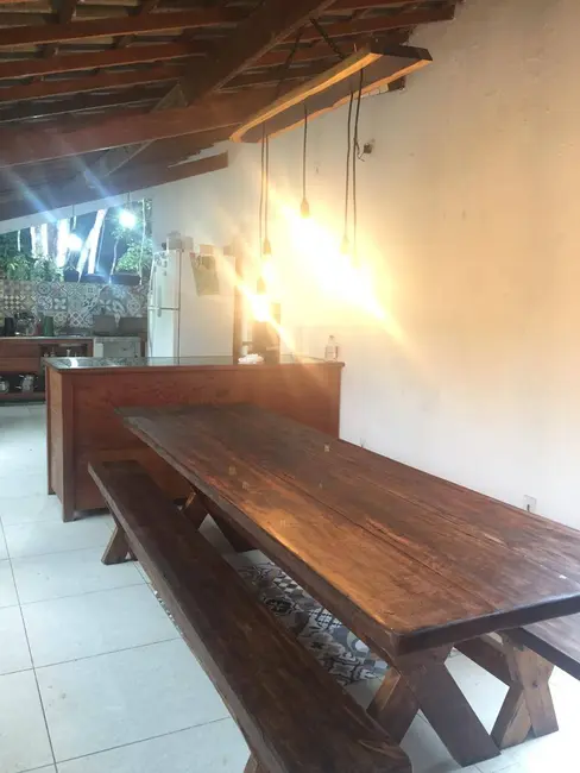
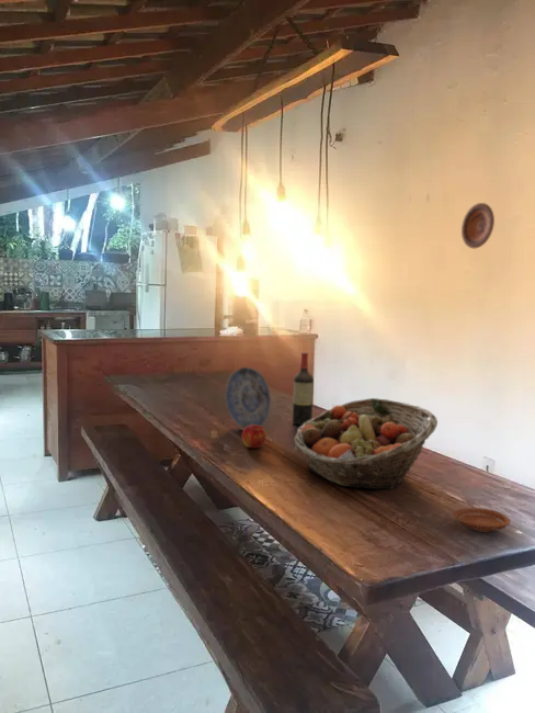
+ plate (249, 398)
+ decorative plate (477, 225)
+ apple (253, 437)
+ wine bottle (303, 387)
+ fruit basket (362, 439)
+ plate (480, 521)
